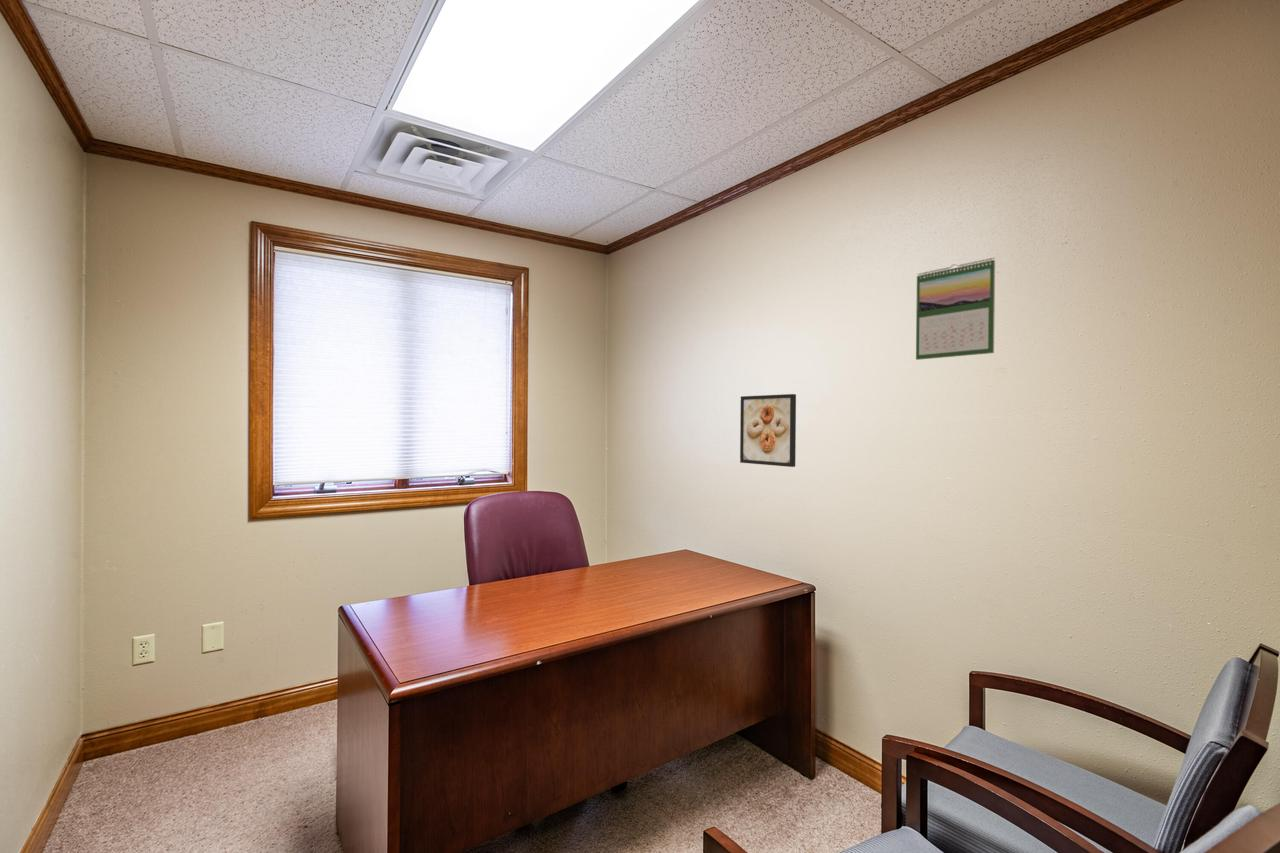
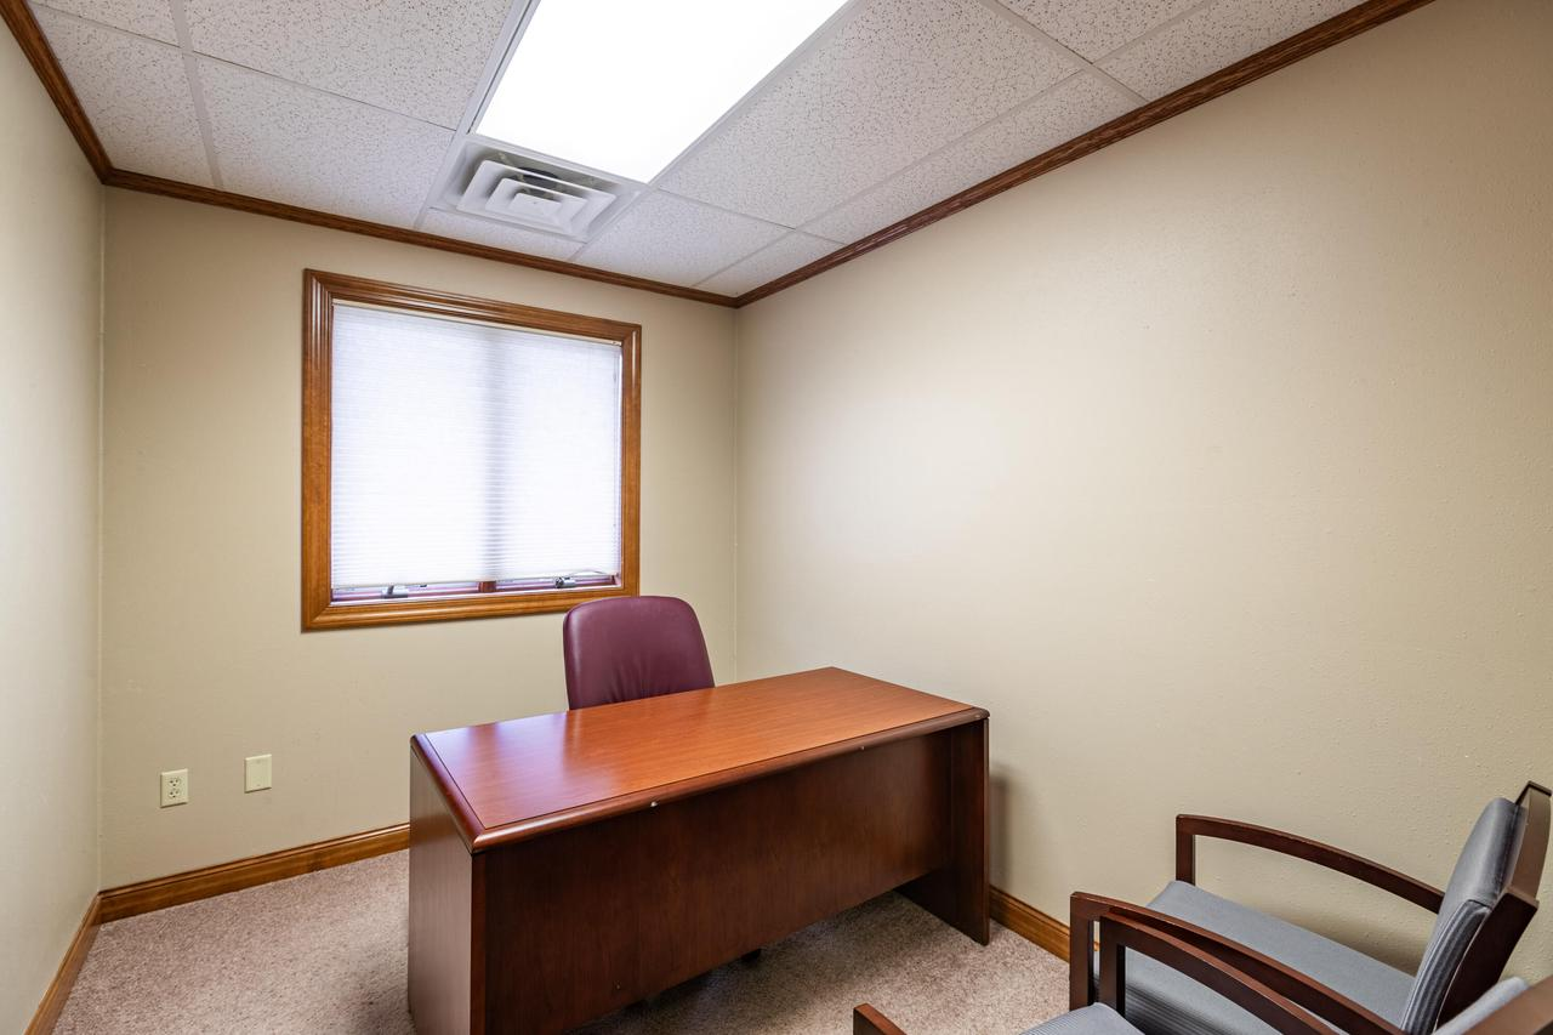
- calendar (953, 310)
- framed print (766, 430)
